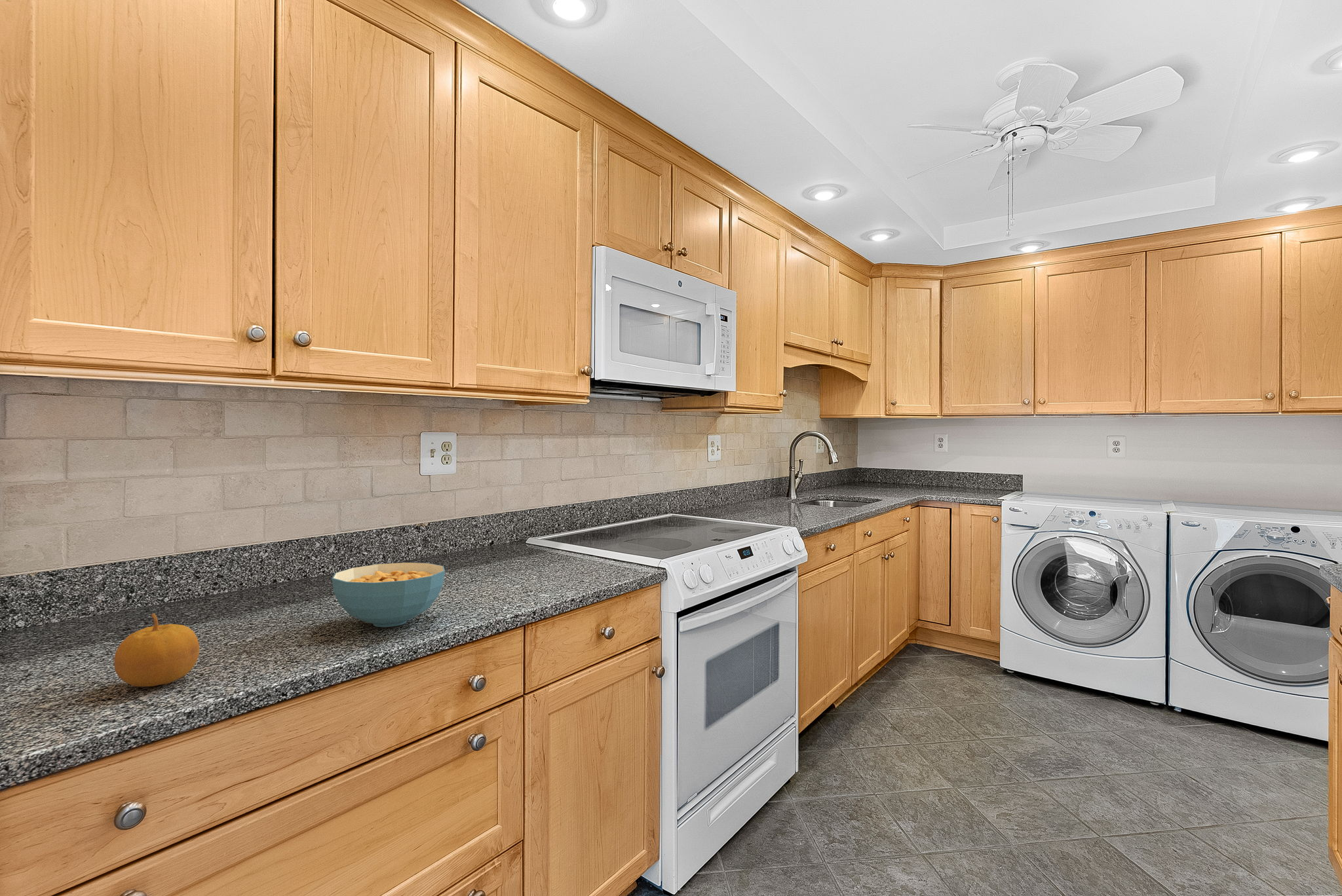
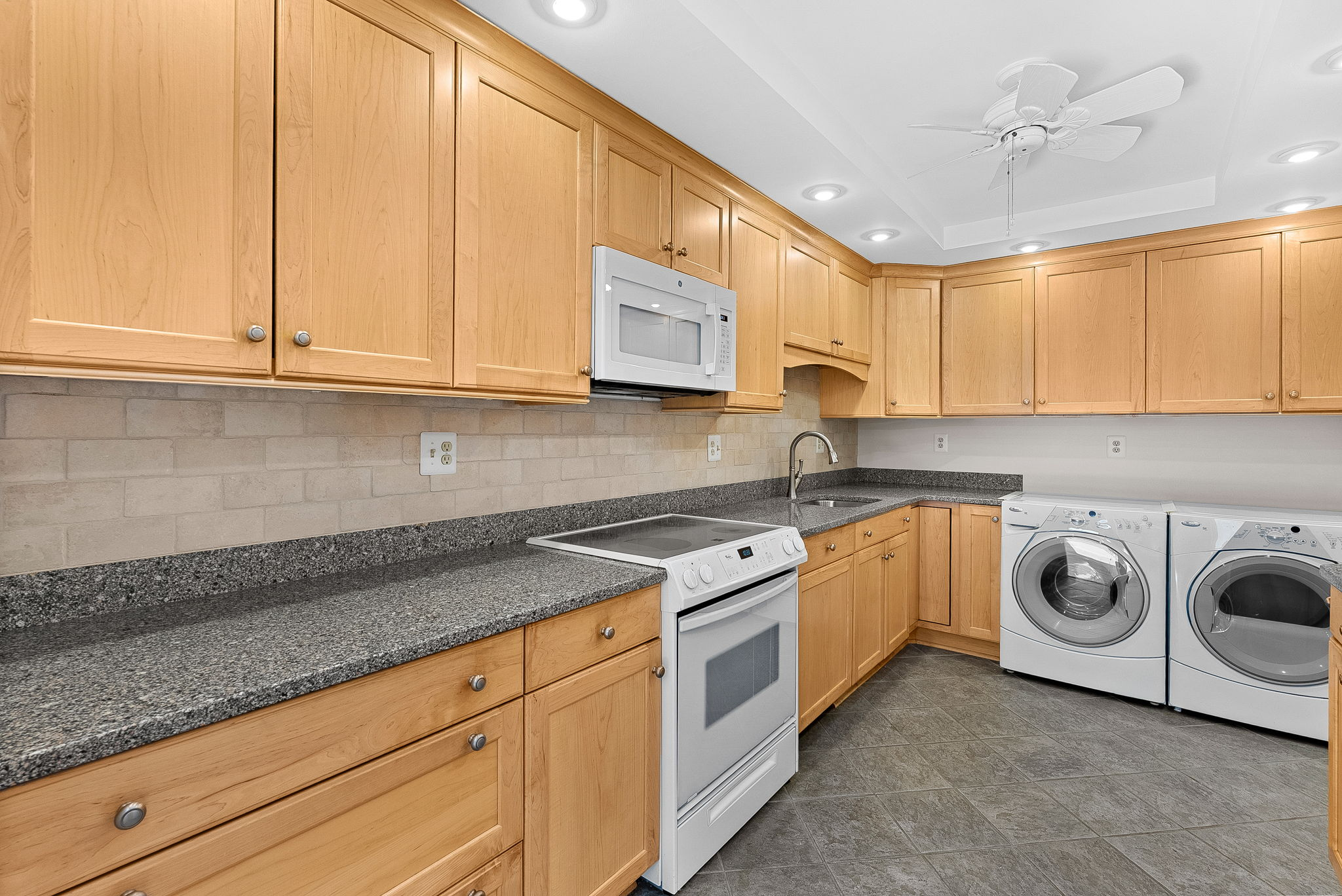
- cereal bowl (390, 597)
- fruit (157, 648)
